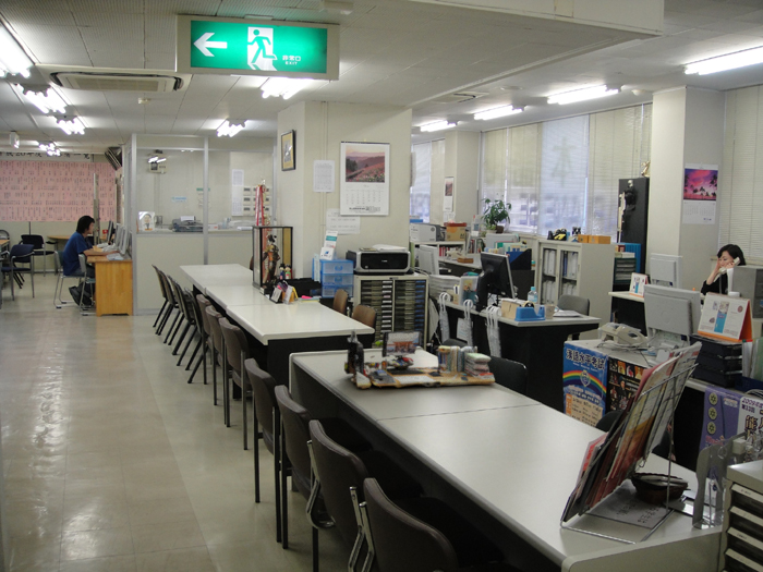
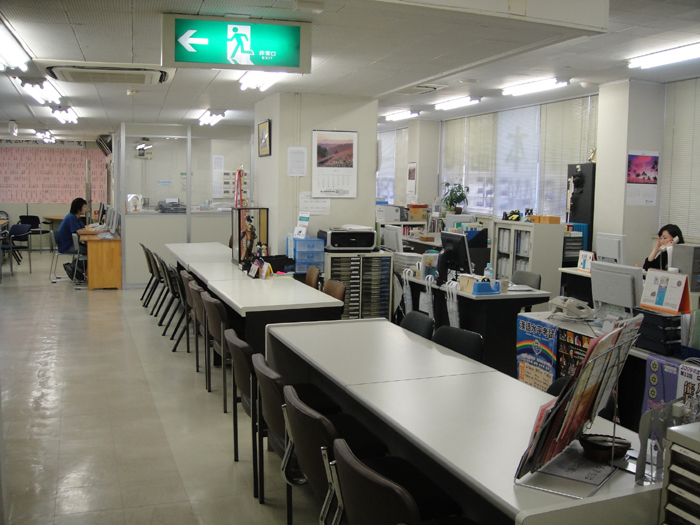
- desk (414, 353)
